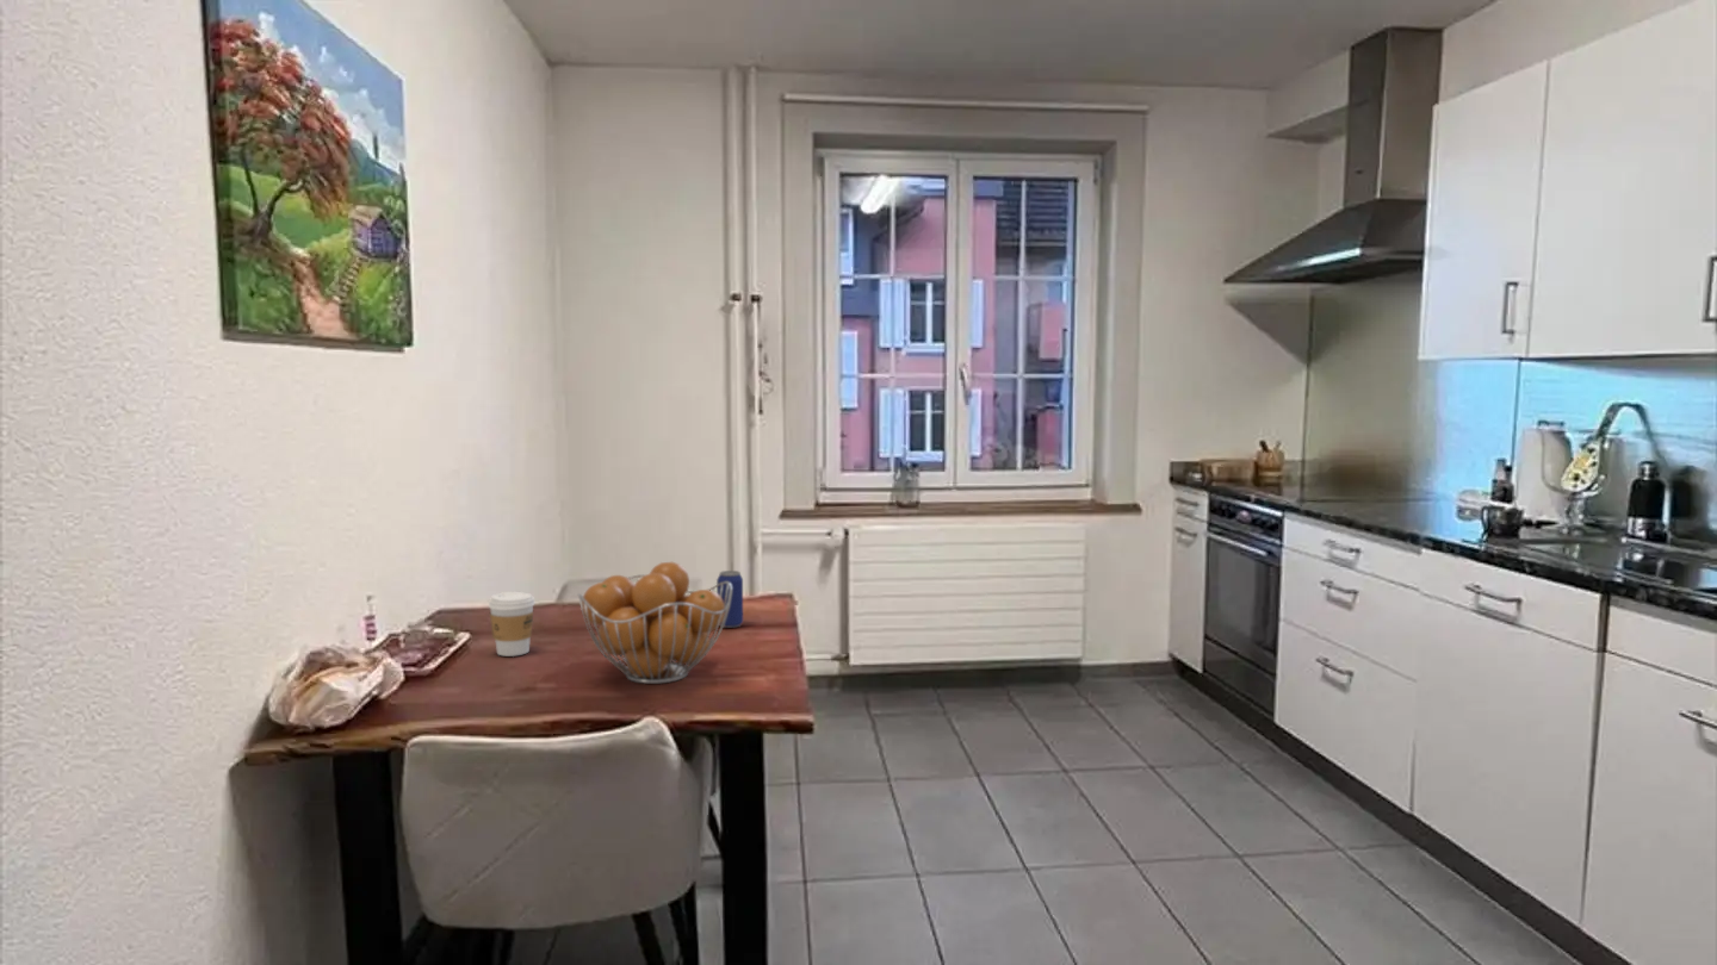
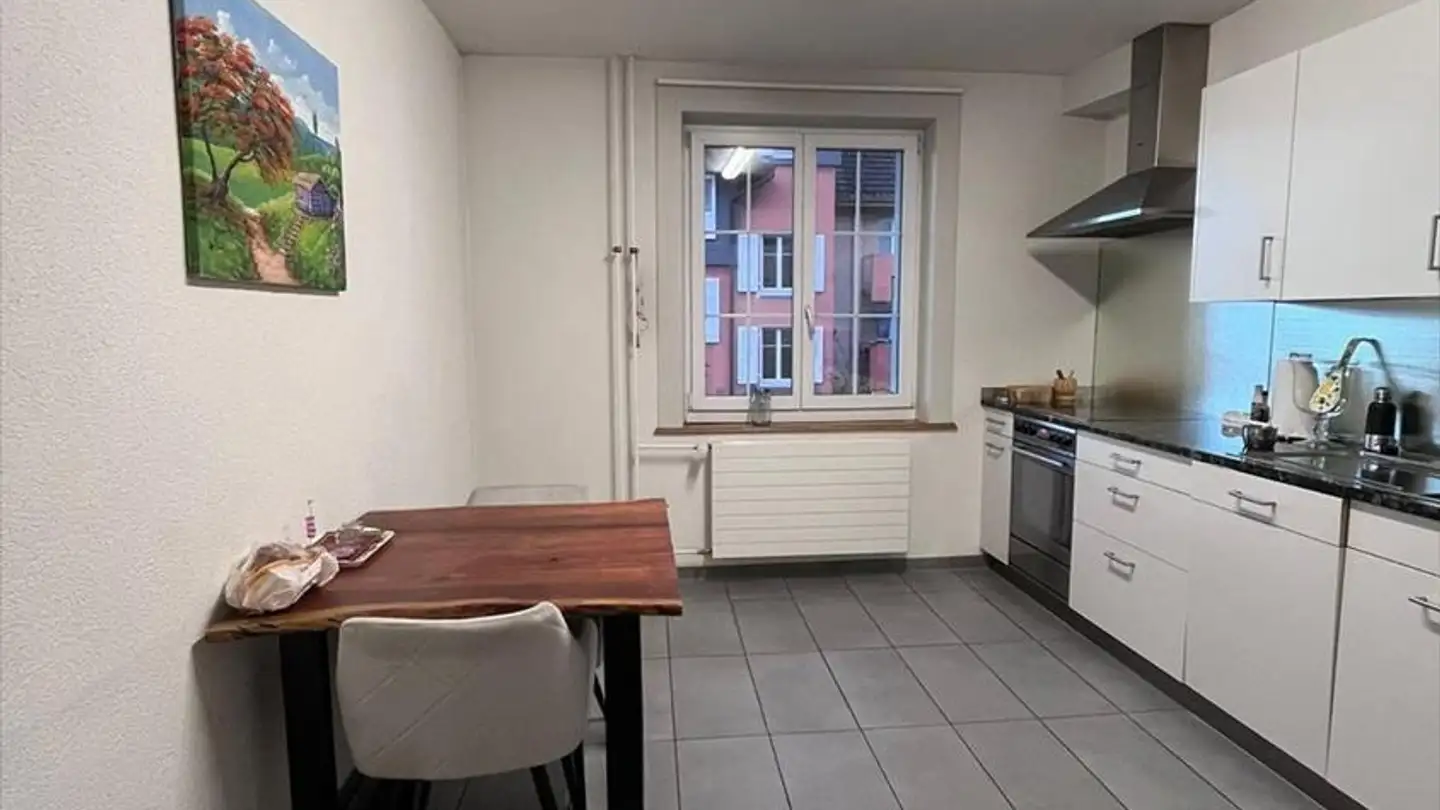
- fruit basket (656, 621)
- beverage can (731, 598)
- coffee cup (512, 623)
